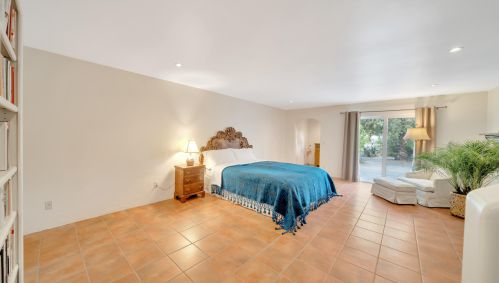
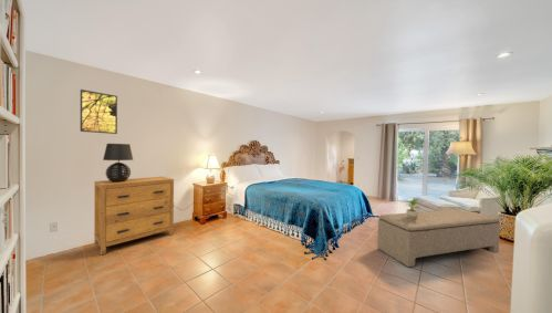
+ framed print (100, 113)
+ table lamp (118, 163)
+ bench (438, 232)
+ potted plant (412, 208)
+ dresser (136, 209)
